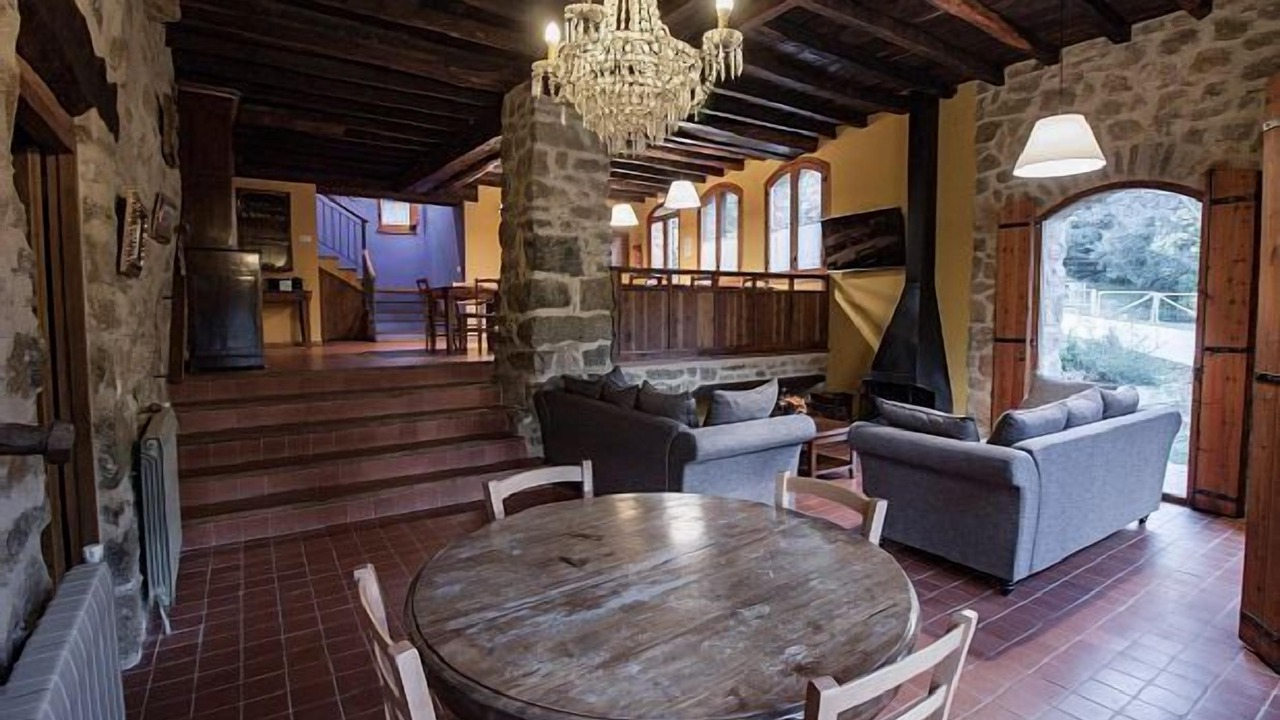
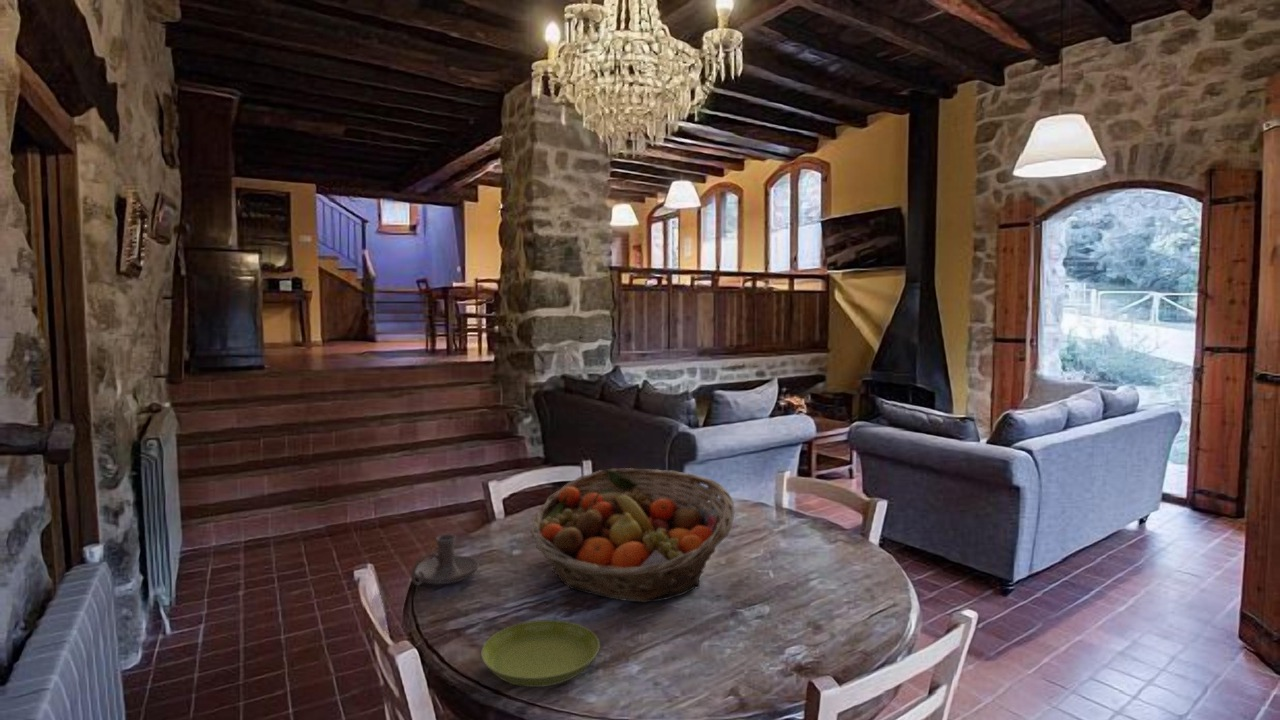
+ saucer (541, 654)
+ candle holder (441, 559)
+ fruit basket (631, 529)
